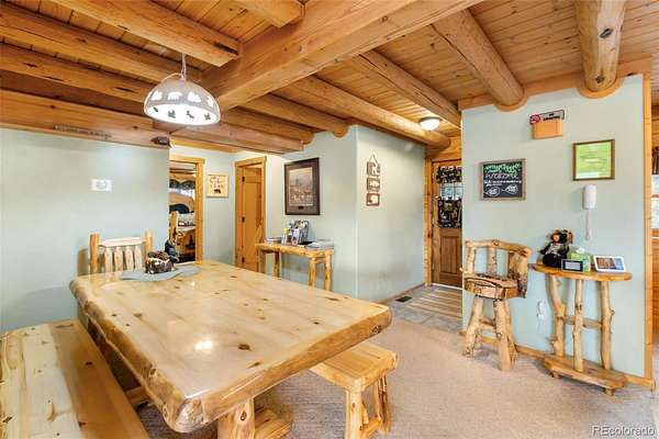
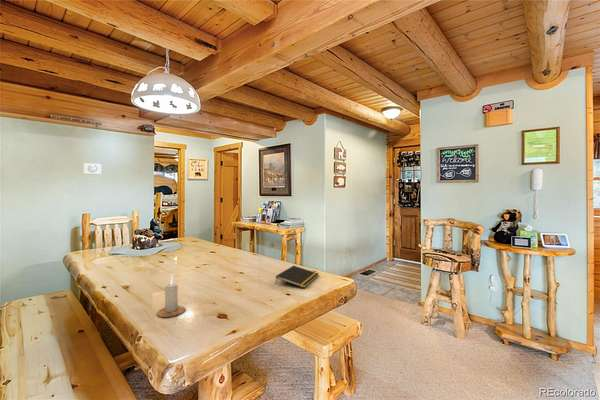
+ candle (171, 292)
+ notepad (298, 275)
